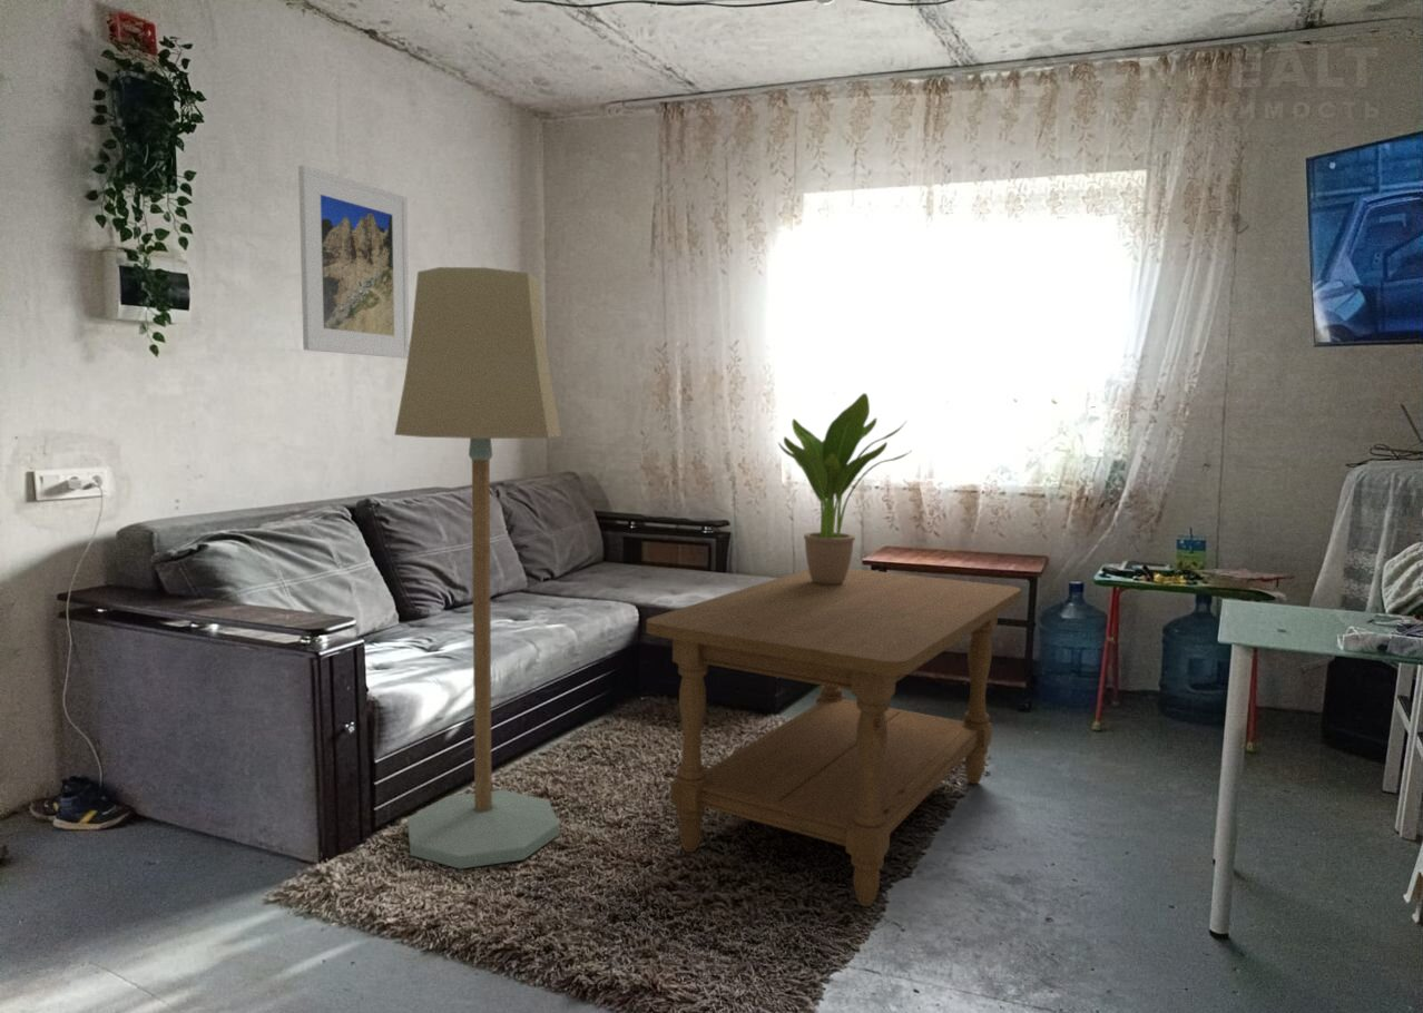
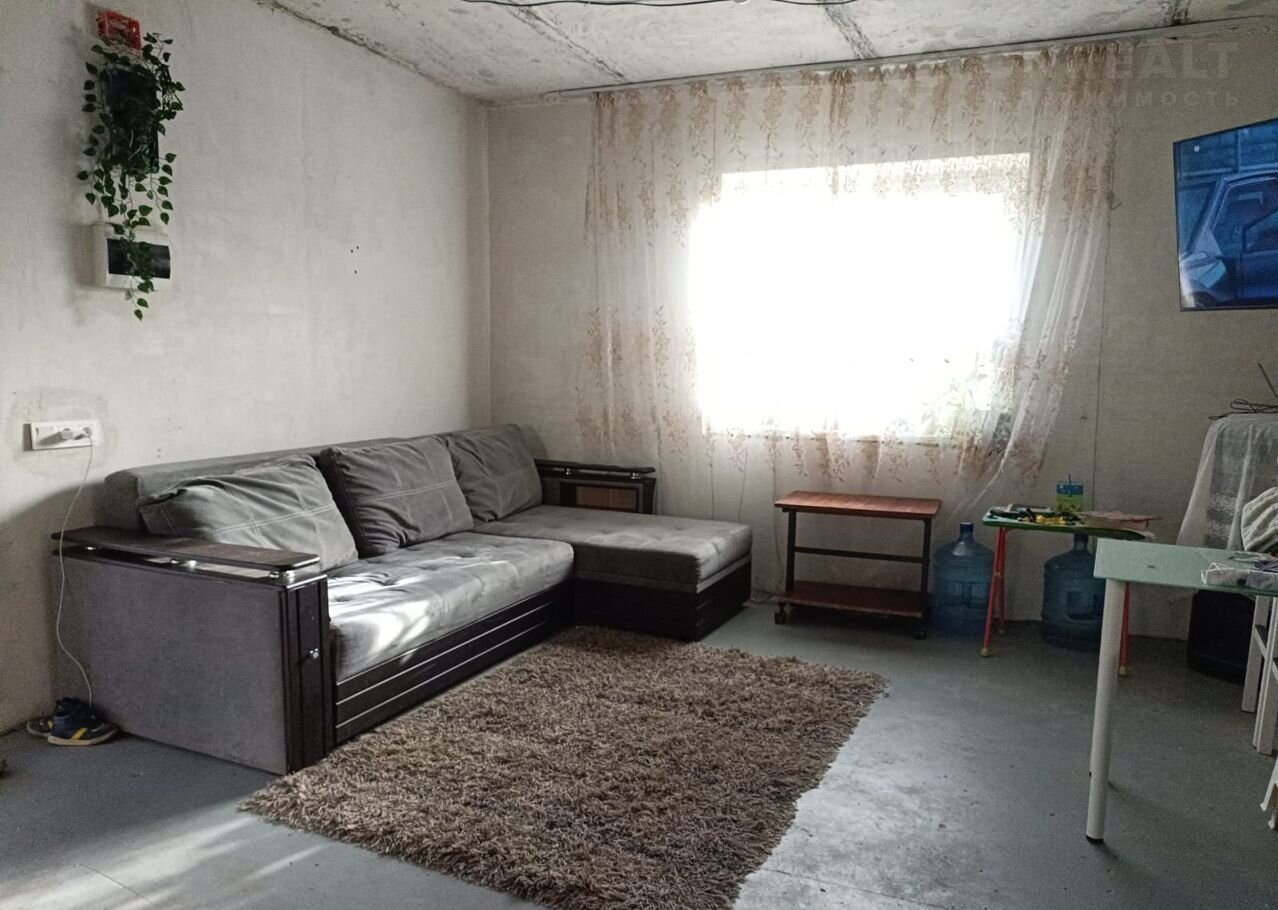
- coffee table (847, 708)
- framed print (357, 268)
- floor lamp (481, 562)
- potted plant (846, 489)
